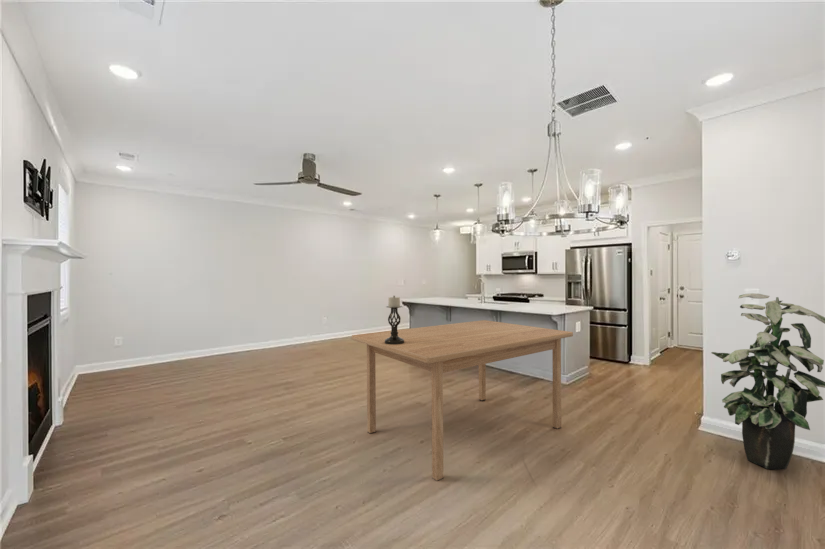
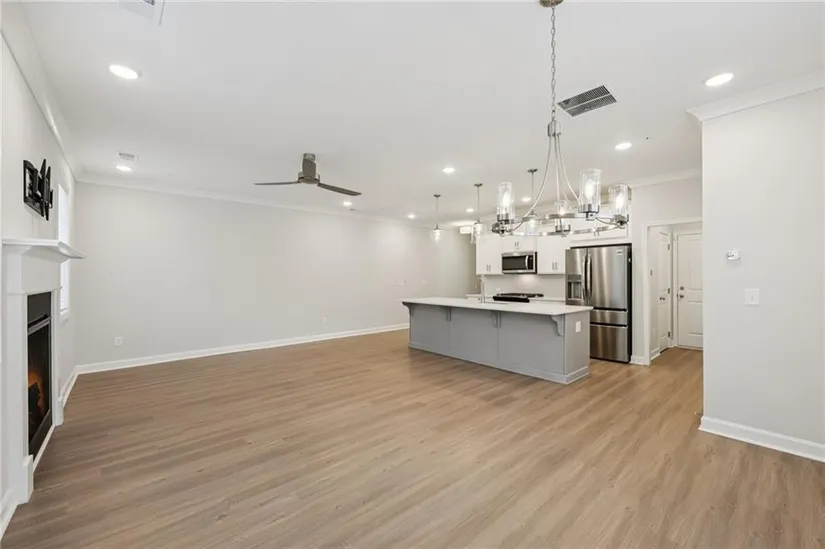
- candle holder (395, 318)
- indoor plant (765, 378)
- table (462, 368)
